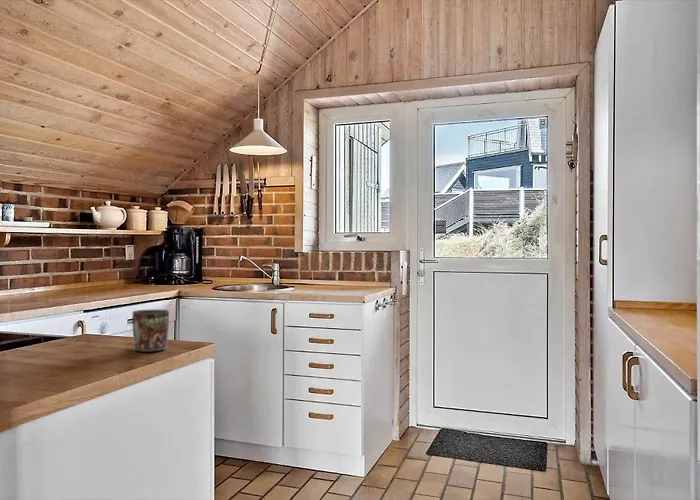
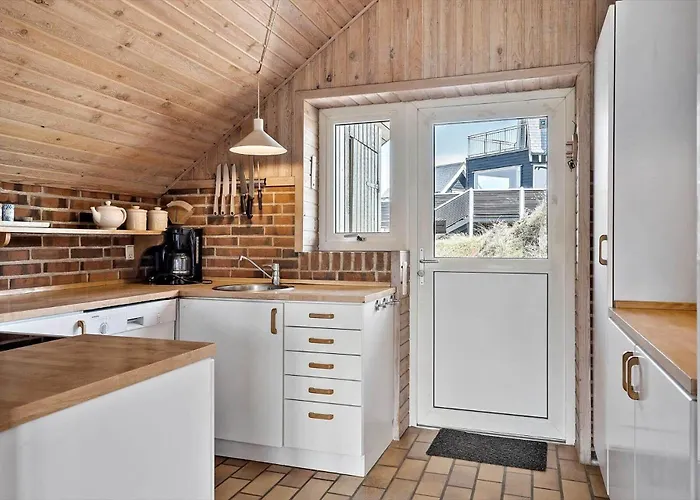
- mug (147, 329)
